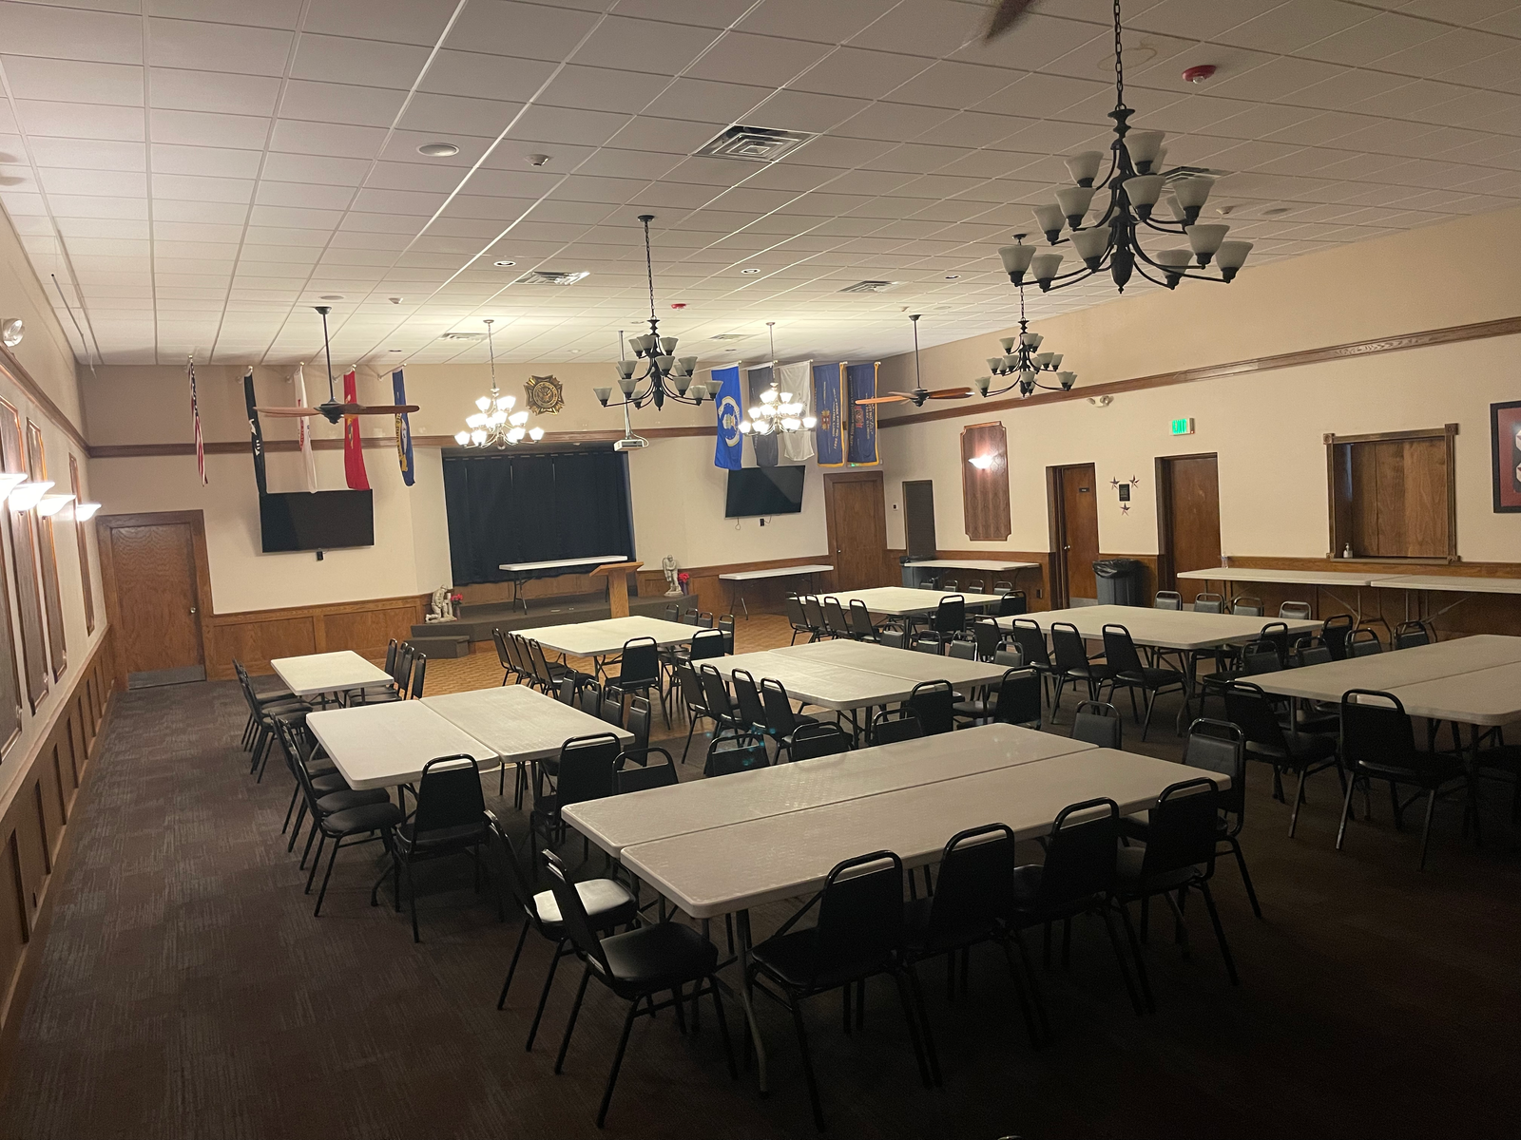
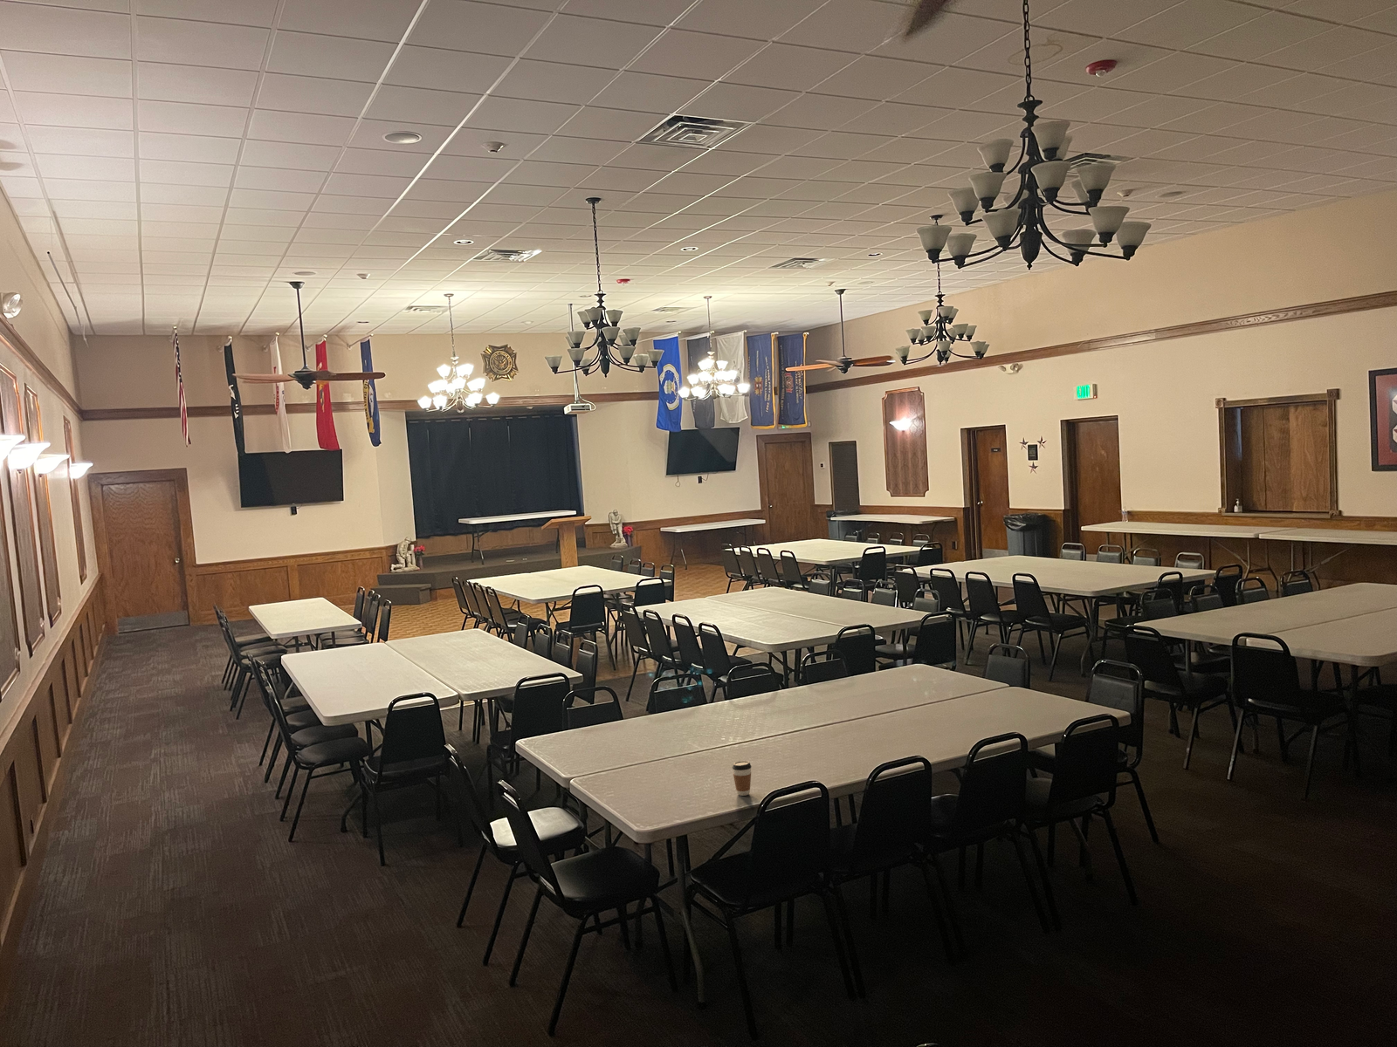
+ coffee cup (743, 779)
